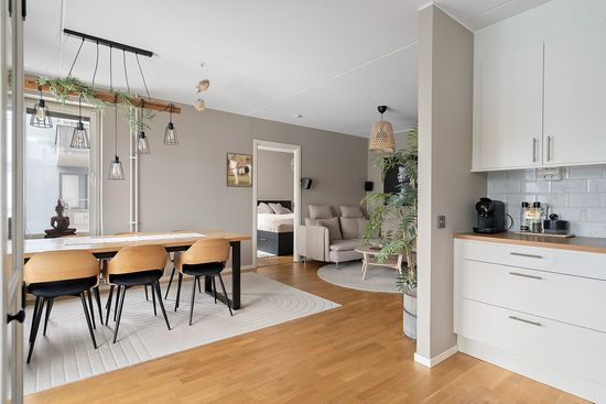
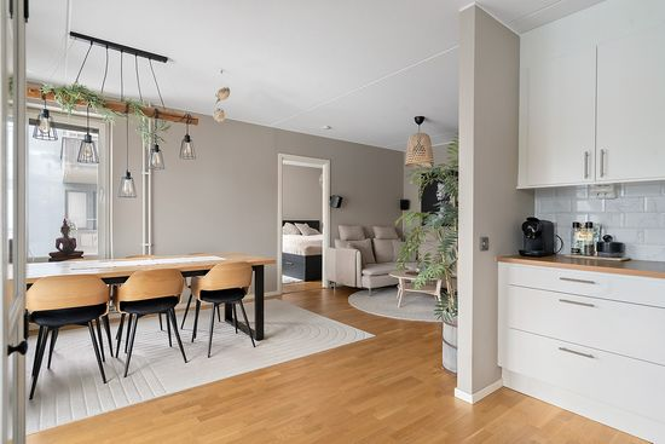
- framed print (239, 170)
